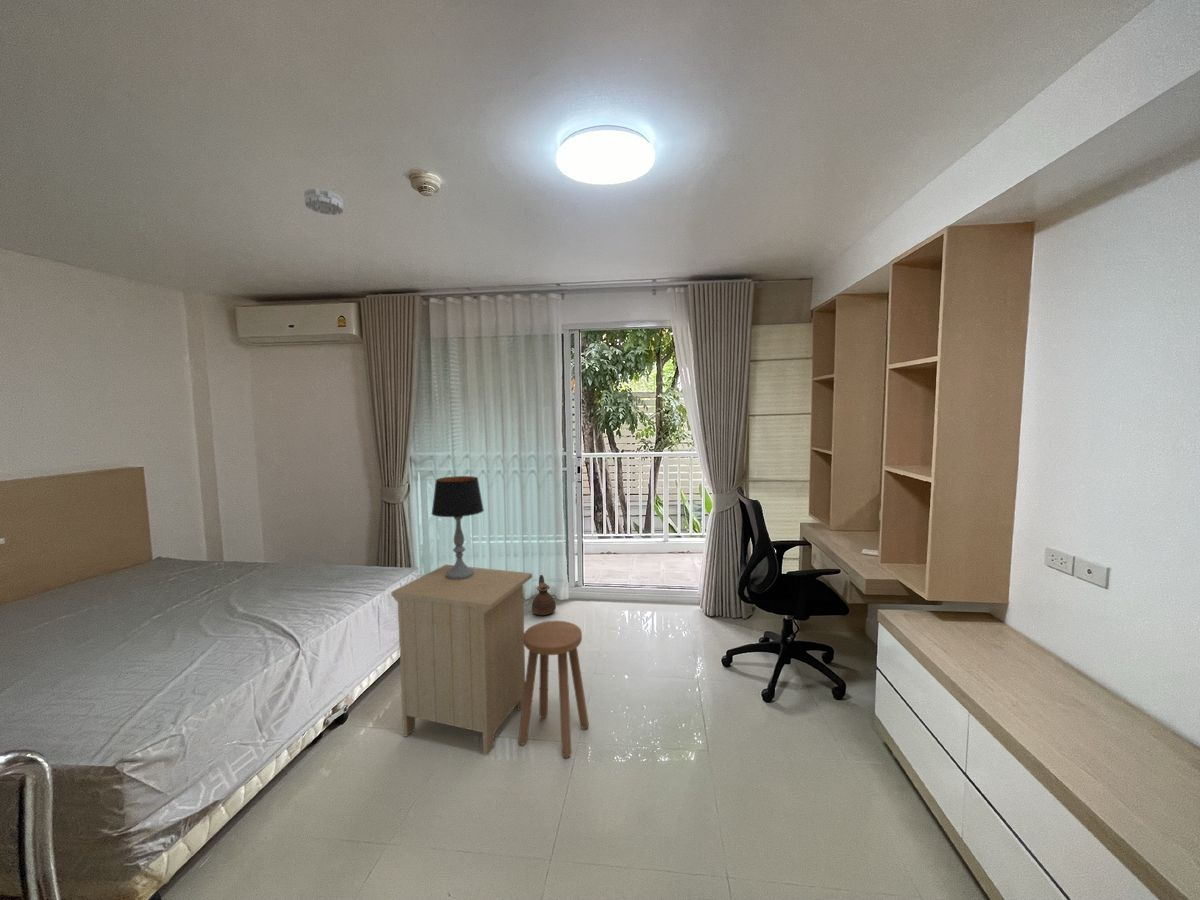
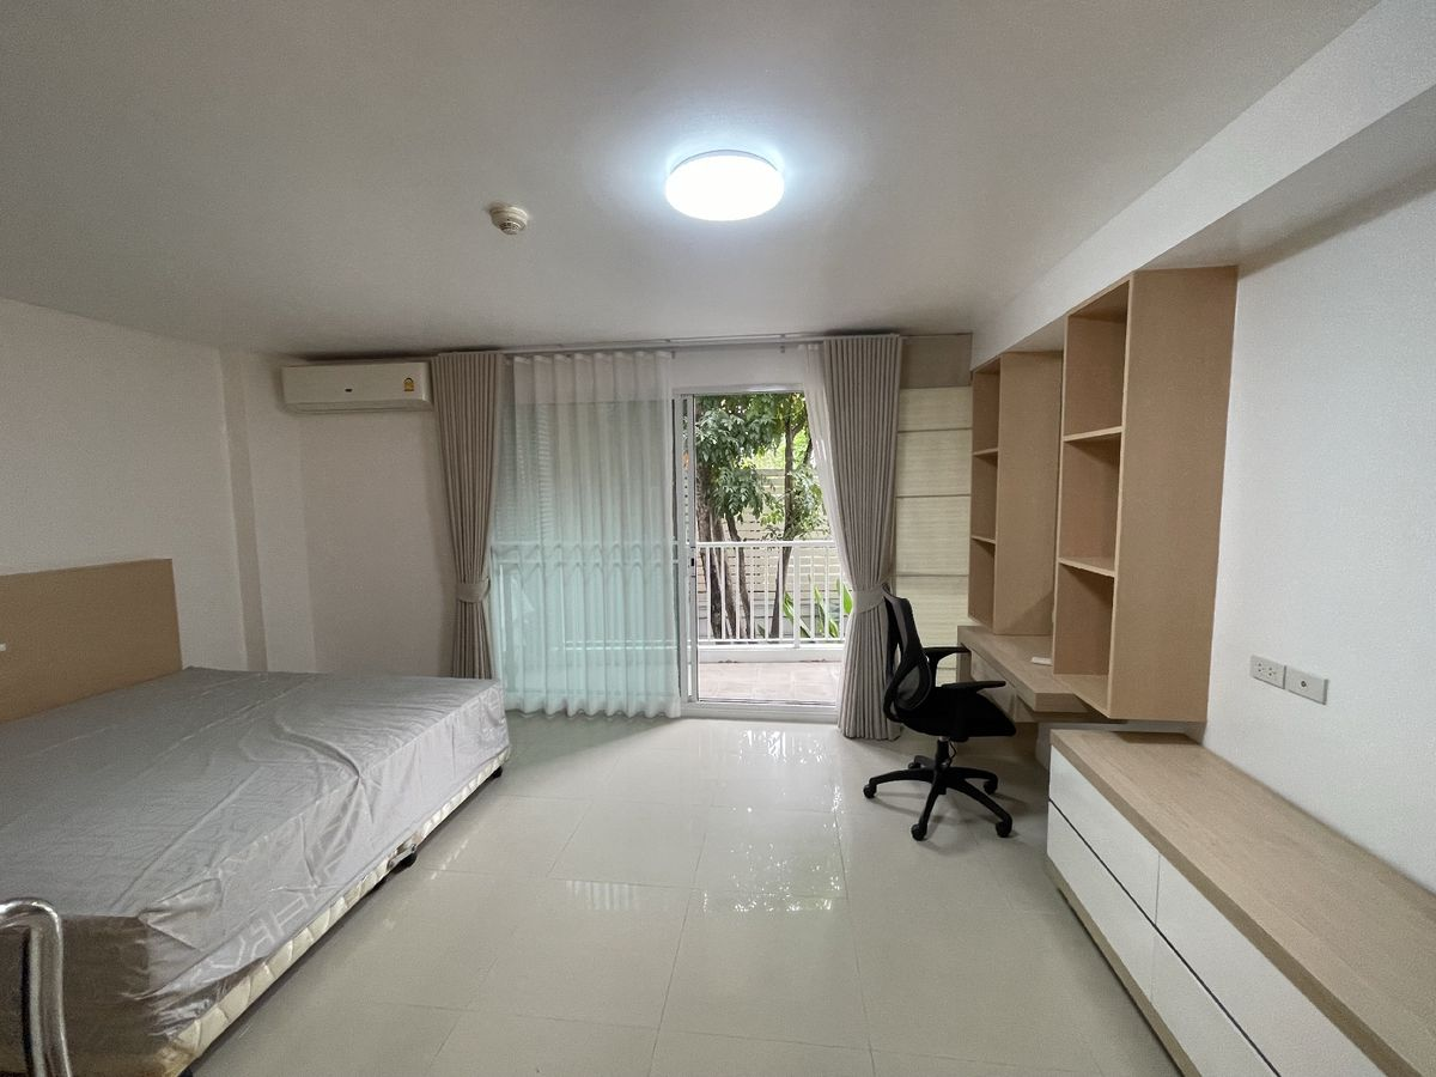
- smoke detector (324, 201)
- nightstand (467, 650)
- table lamp (458, 527)
- ceramic jug (544, 595)
- stool (559, 684)
